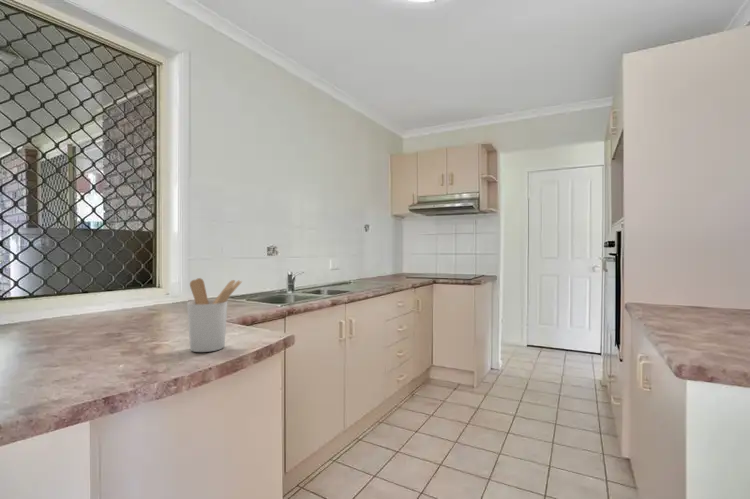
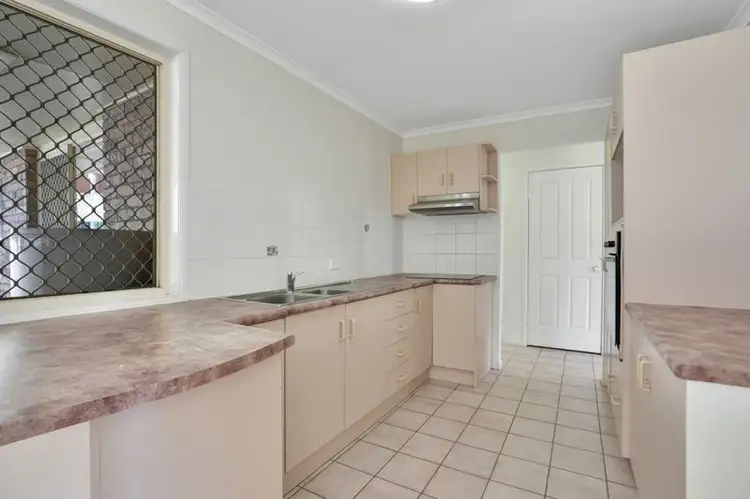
- utensil holder (216, 312)
